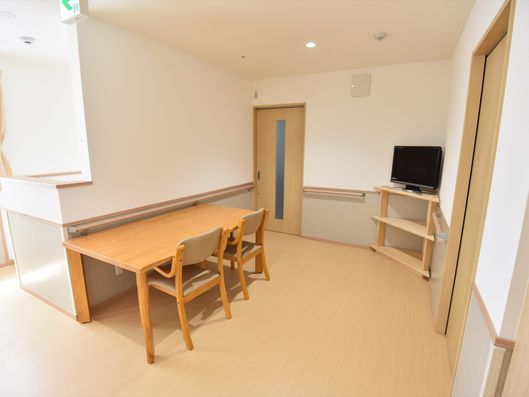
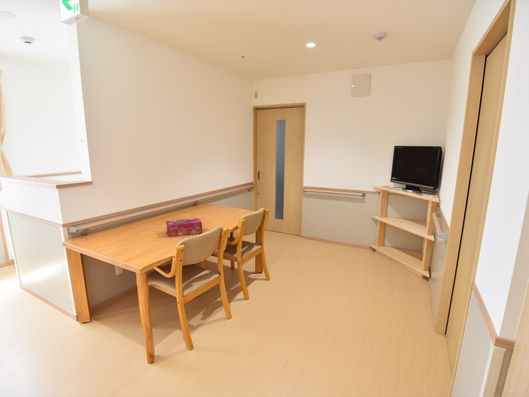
+ tissue box (184, 226)
